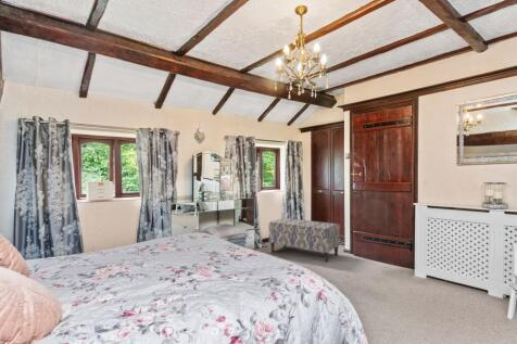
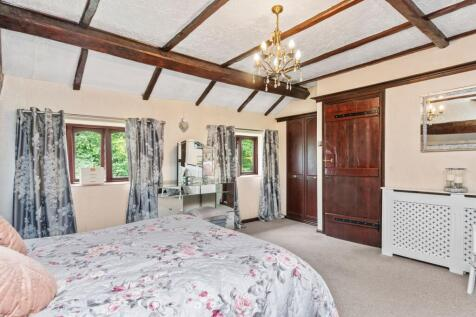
- bench (303, 238)
